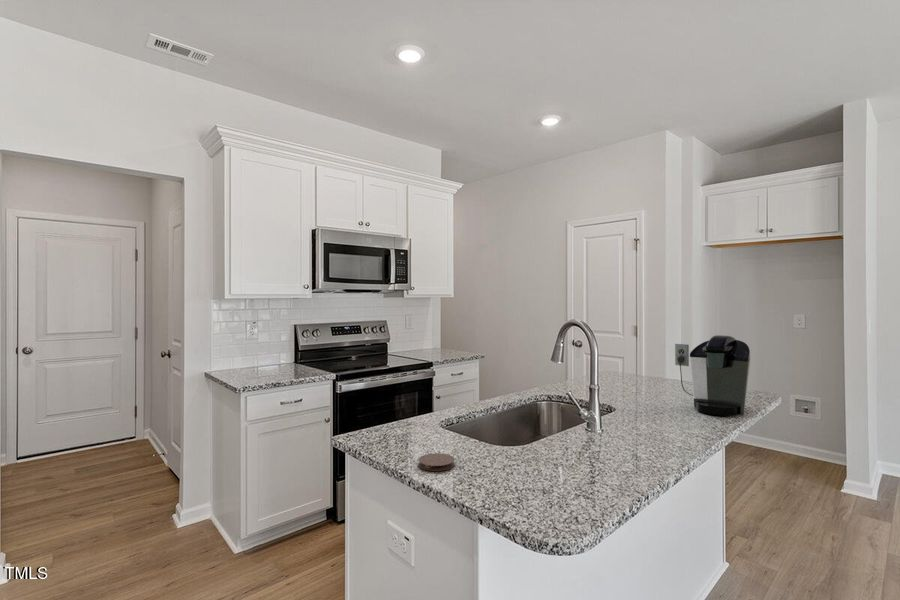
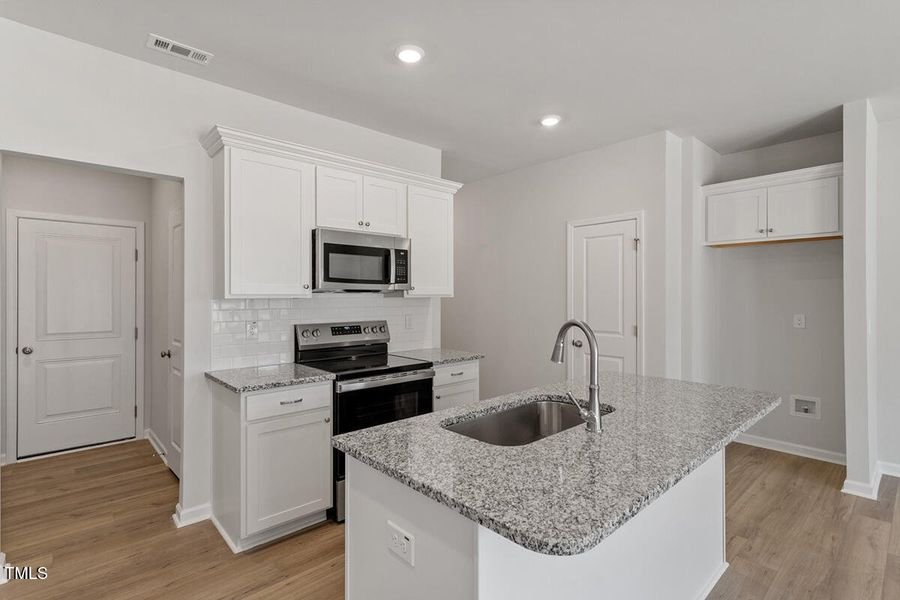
- coaster (436, 461)
- coffee maker (705, 371)
